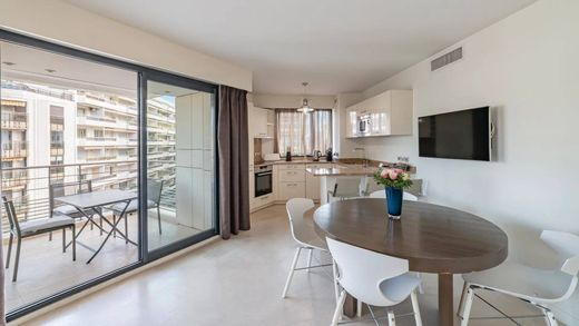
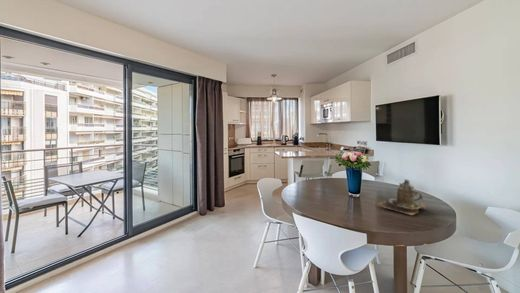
+ teapot (401, 193)
